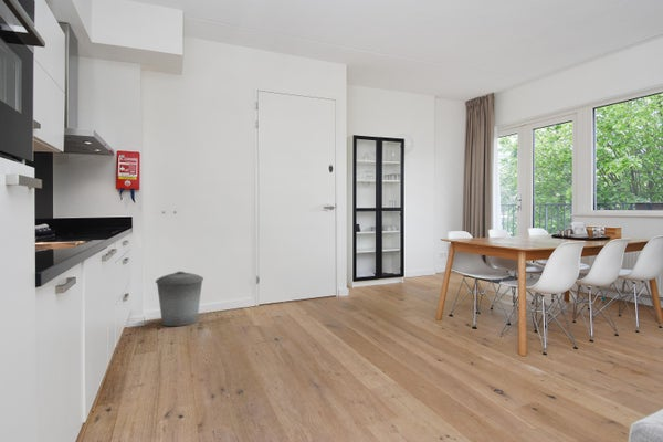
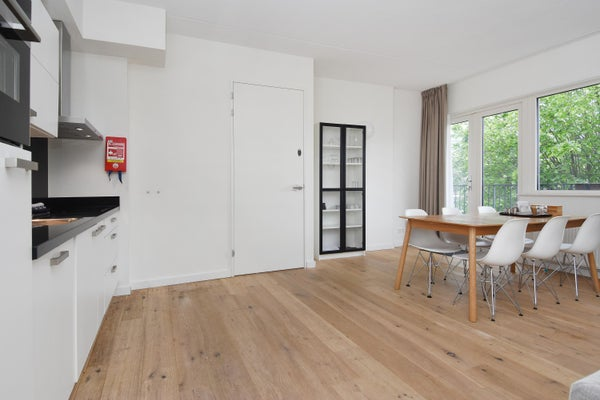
- trash can (179, 296)
